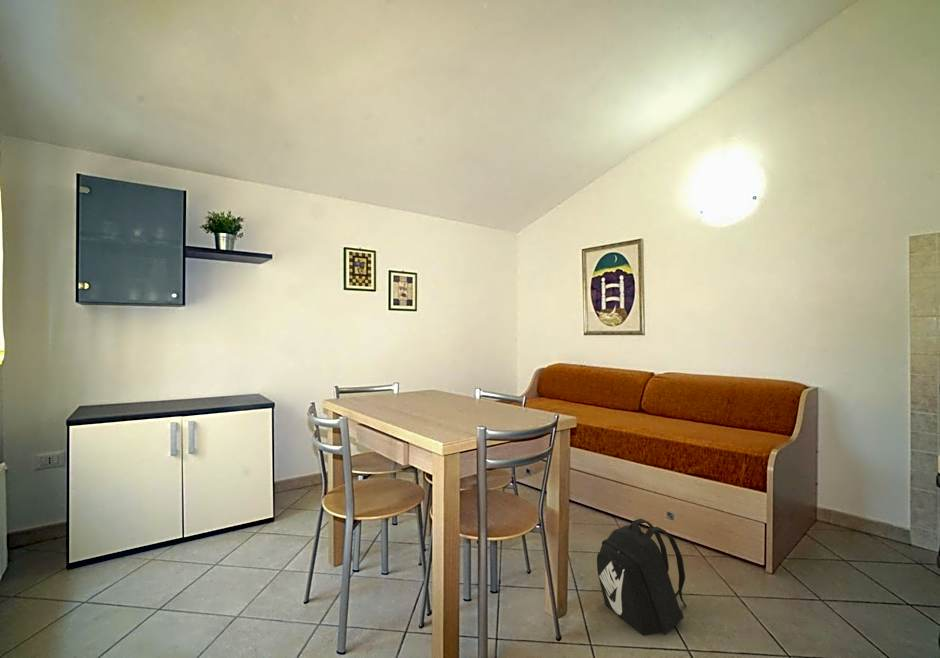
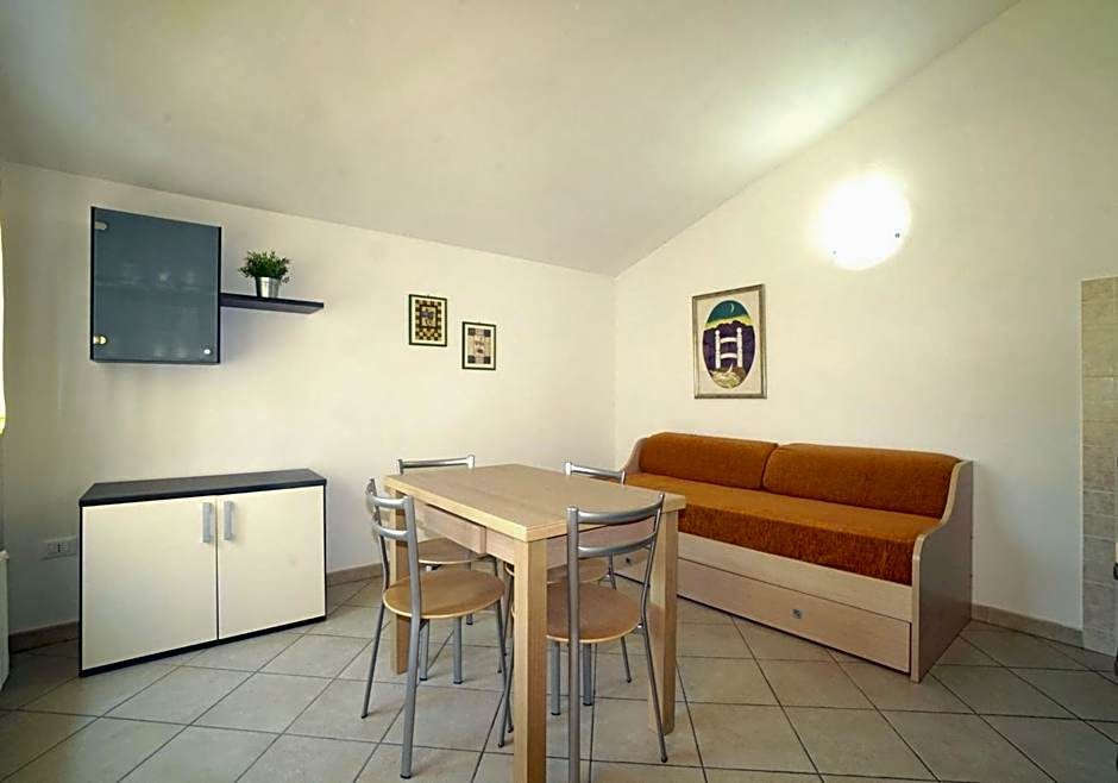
- backpack (644, 566)
